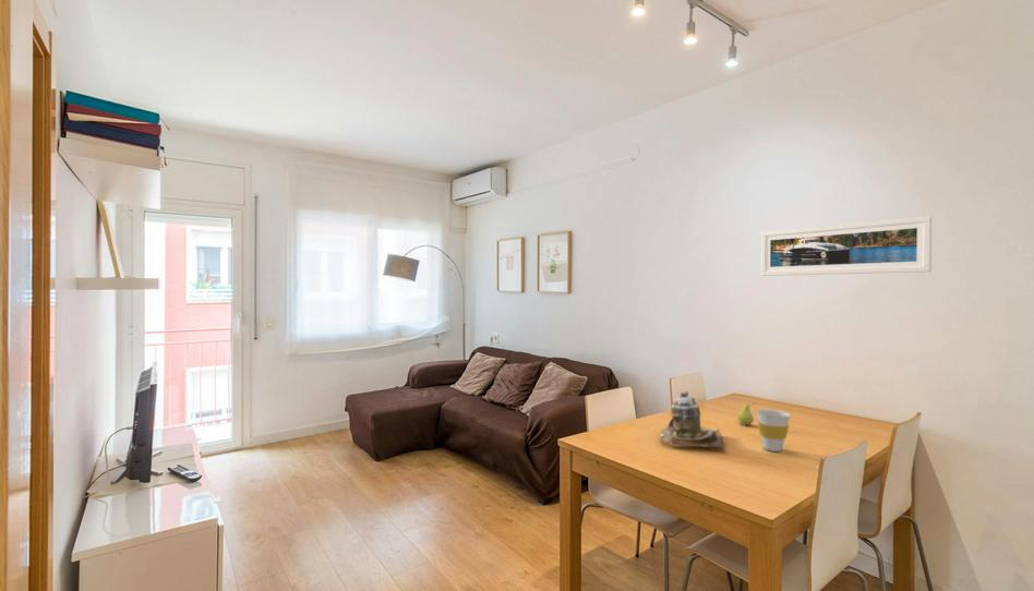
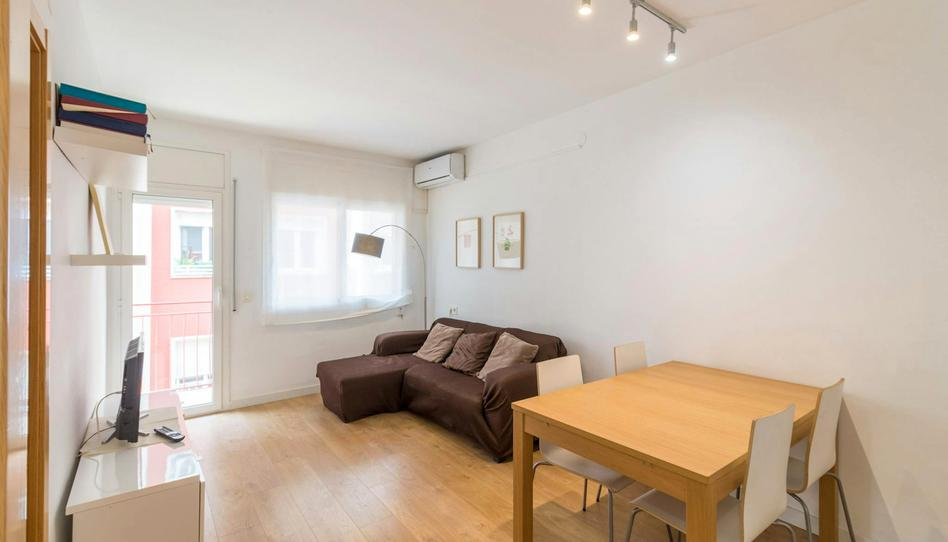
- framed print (835, 249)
- teapot (690, 415)
- cup (772, 431)
- fruit (746, 412)
